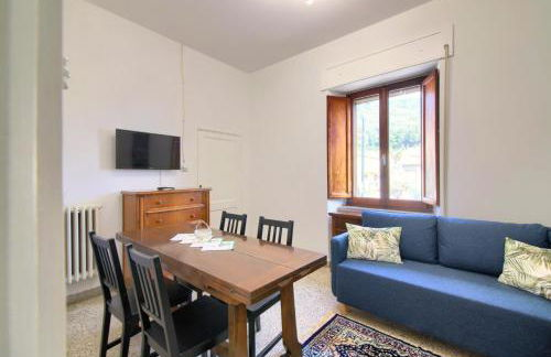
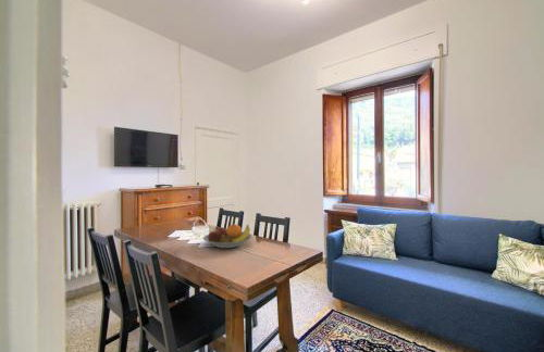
+ fruit bowl (227, 234)
